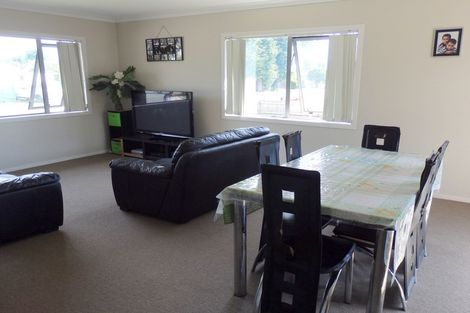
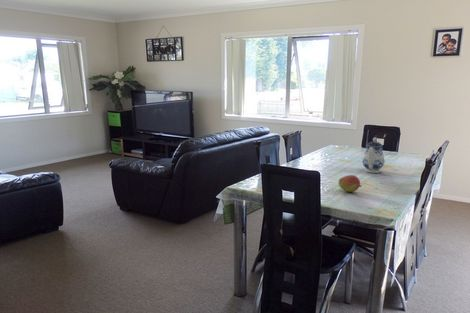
+ teapot (373, 154)
+ fruit (350, 183)
